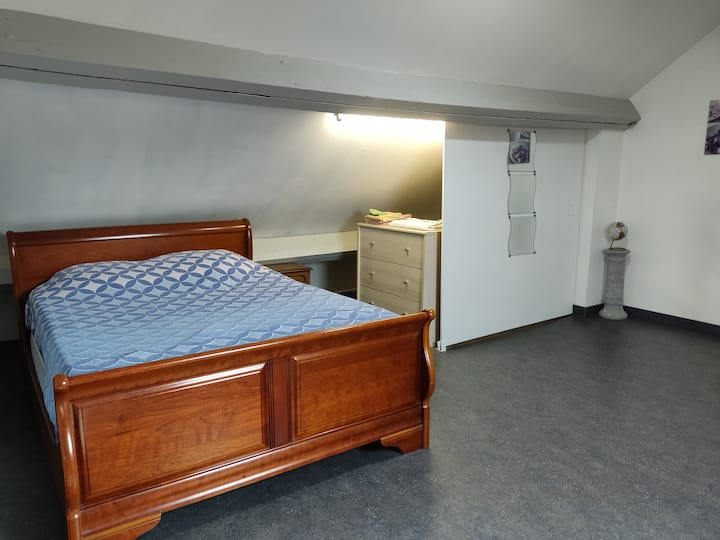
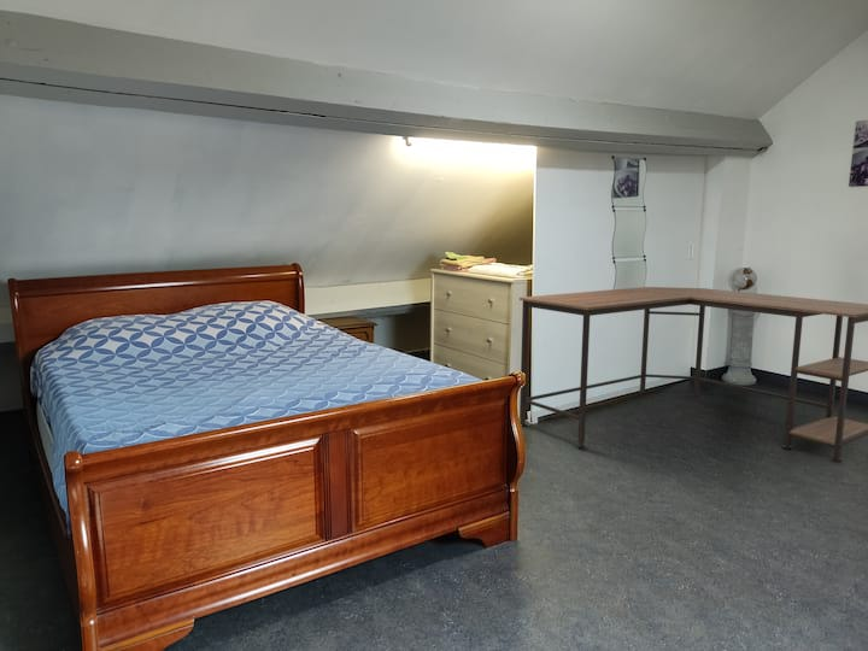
+ desk (696, 369)
